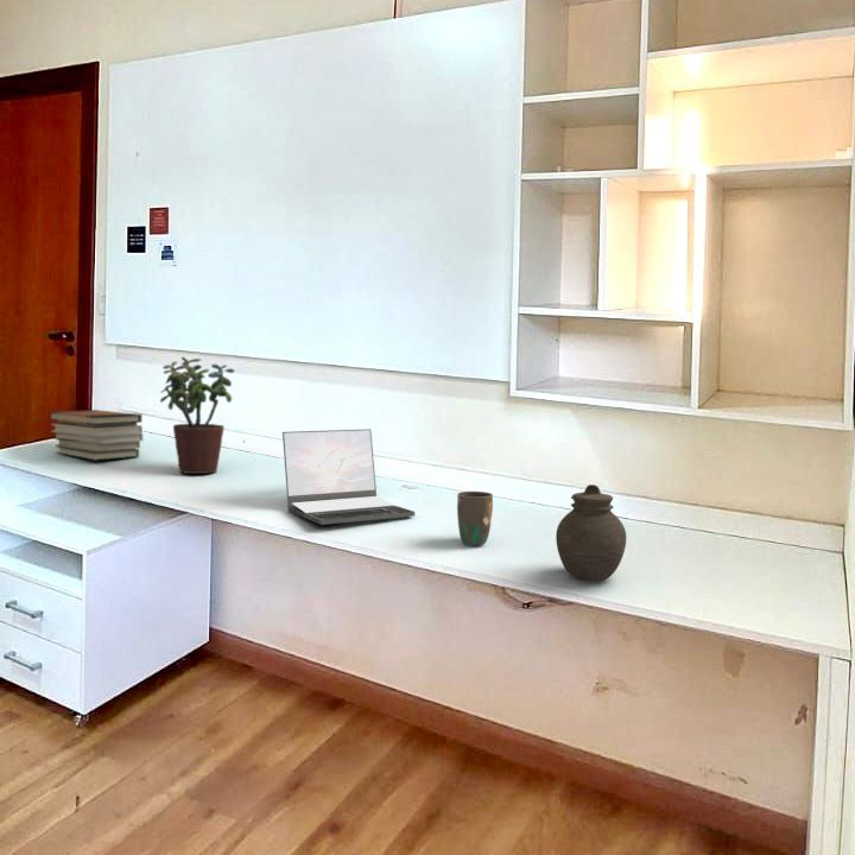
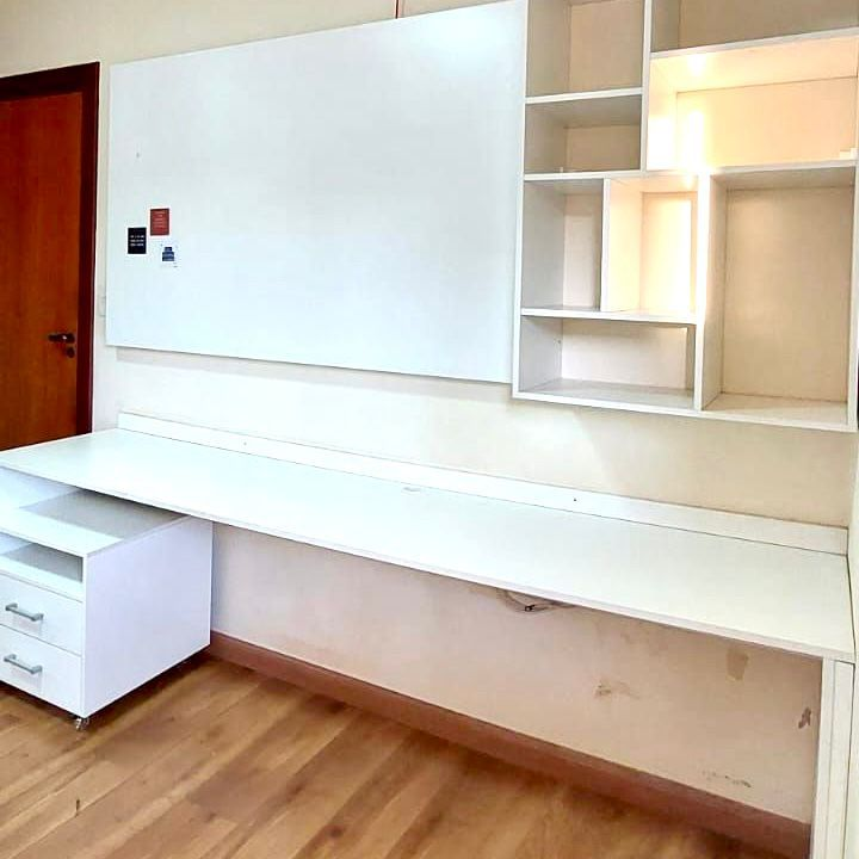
- book stack (96, 433)
- jar (590, 531)
- laptop (347, 473)
- potted plant (200, 413)
- mug (479, 517)
